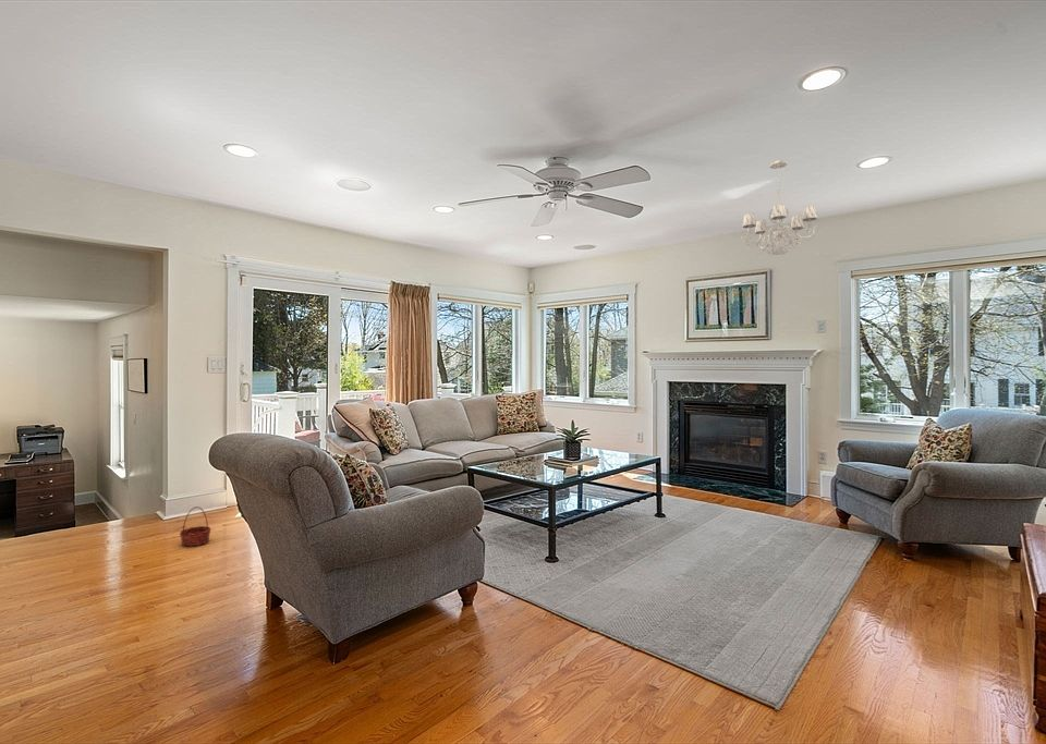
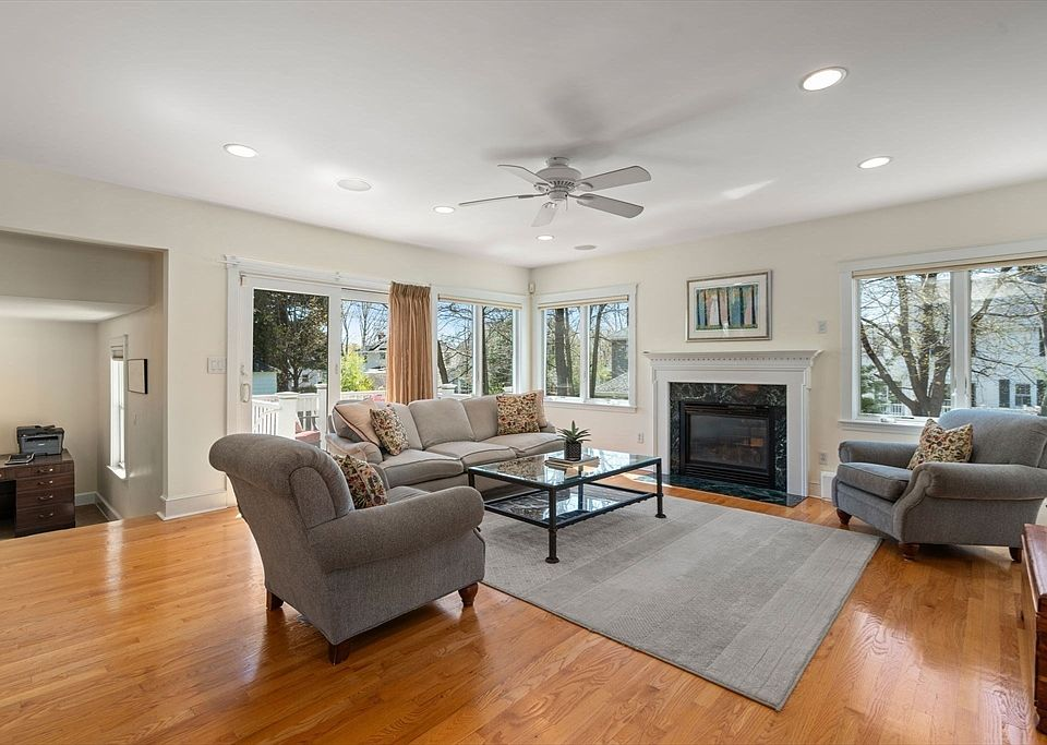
- basket (195, 527)
- chandelier (778, 207)
